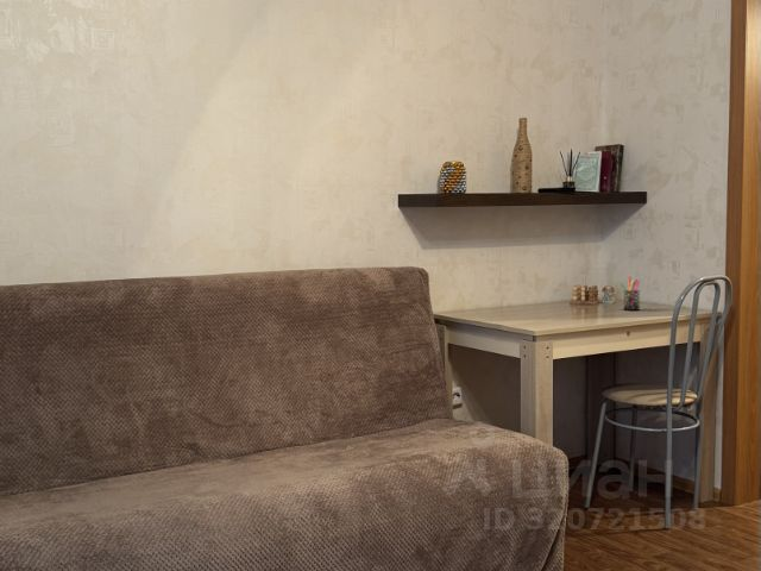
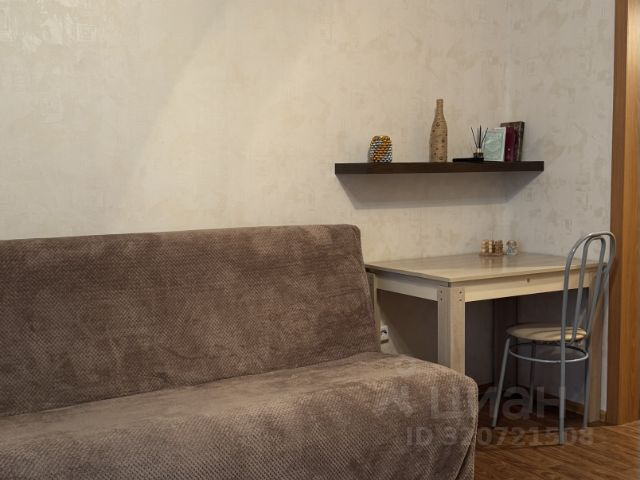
- pen holder (629, 293)
